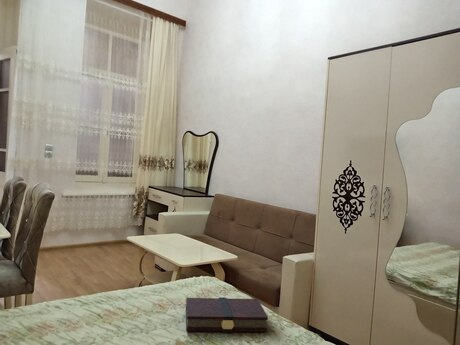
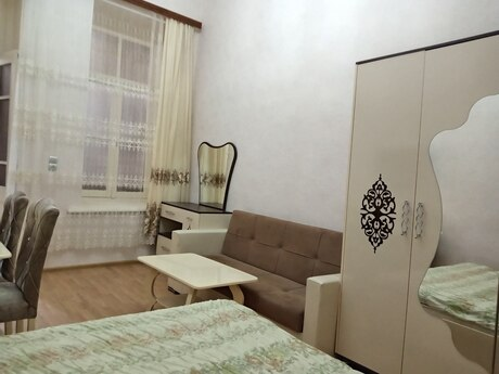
- book (224, 314)
